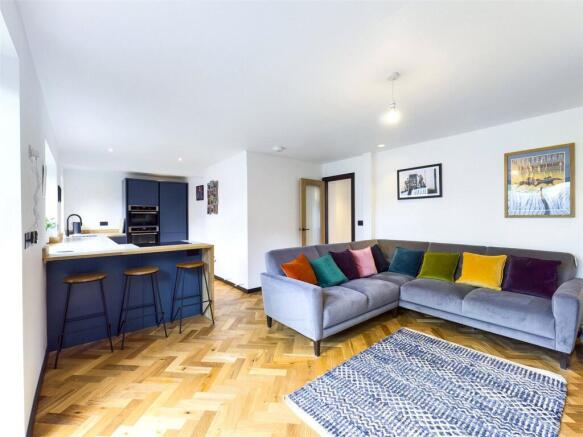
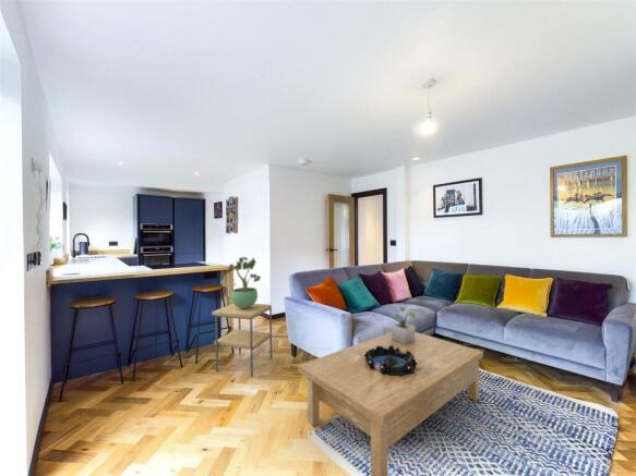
+ side table (243, 335)
+ potted plant (242, 282)
+ decorative bowl (391, 357)
+ coffee table (395, 382)
+ potted plant (400, 322)
